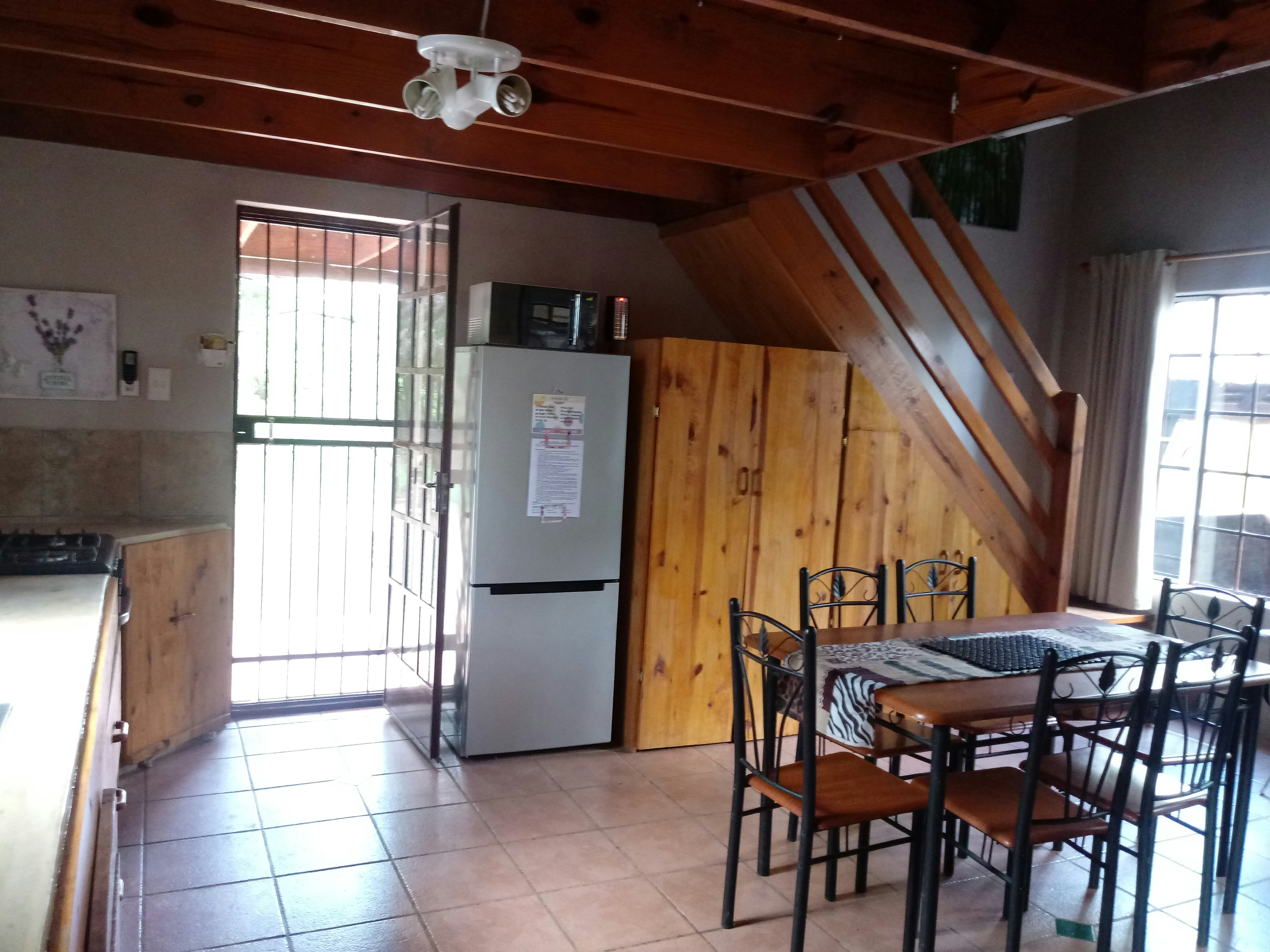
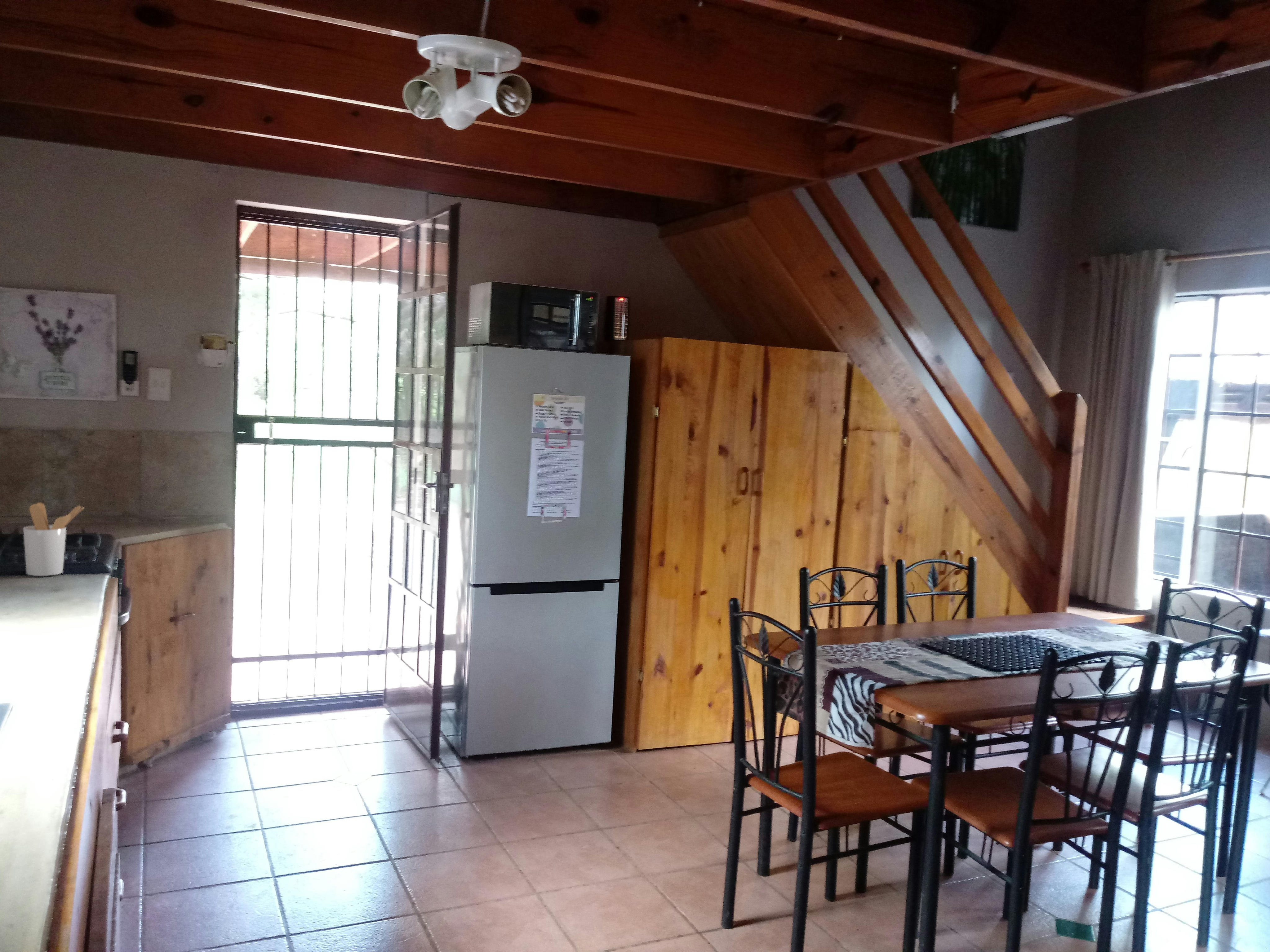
+ utensil holder (56, 538)
